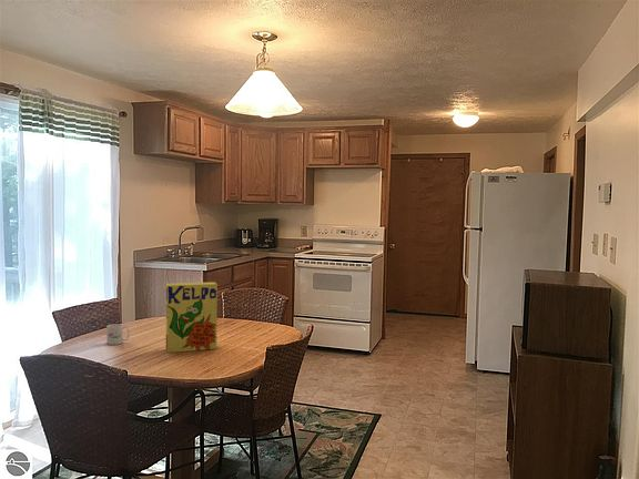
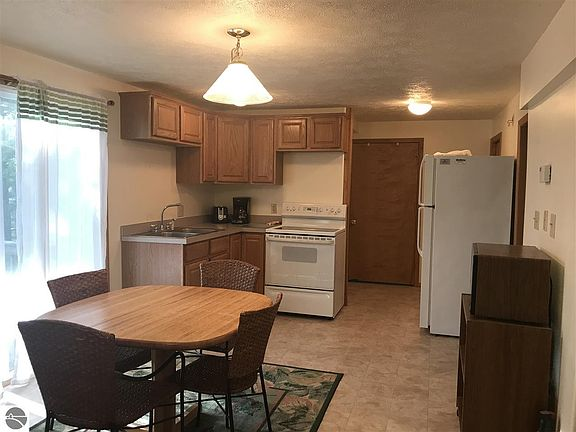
- mug (118, 334)
- cereal box (191, 316)
